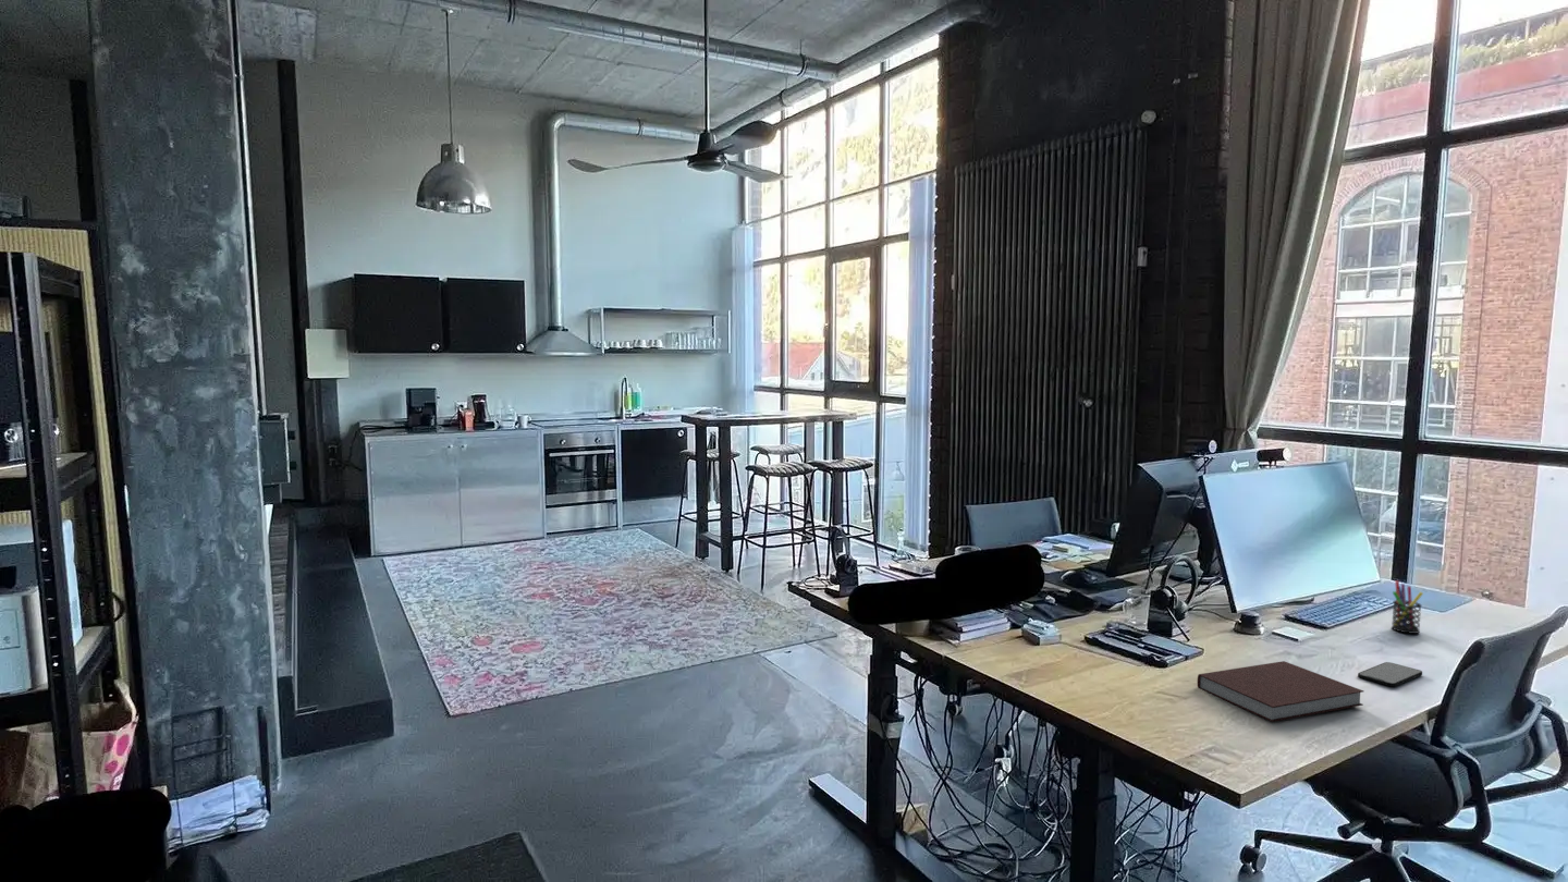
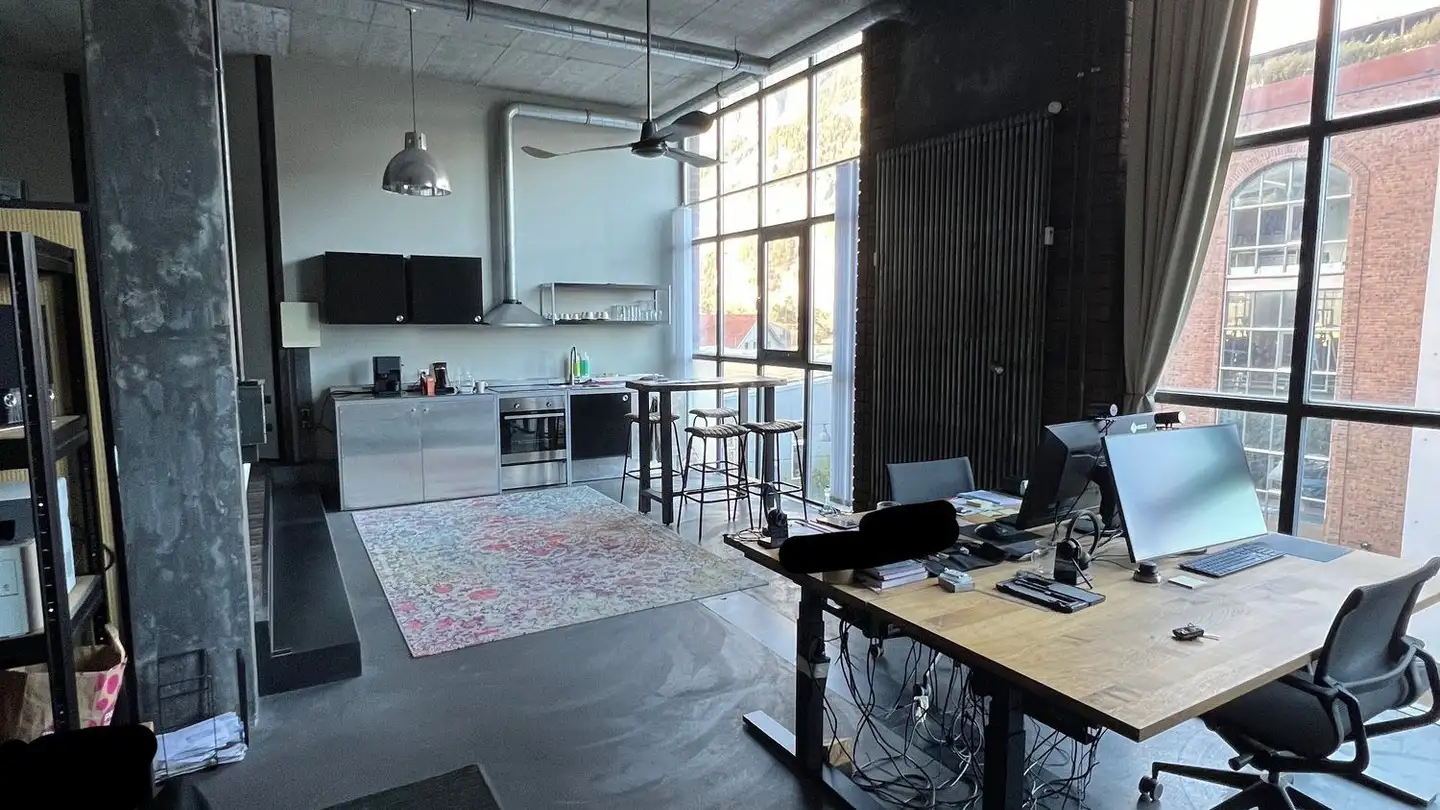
- smartphone (1389, 673)
- notebook (1277, 688)
- pen holder (1402, 607)
